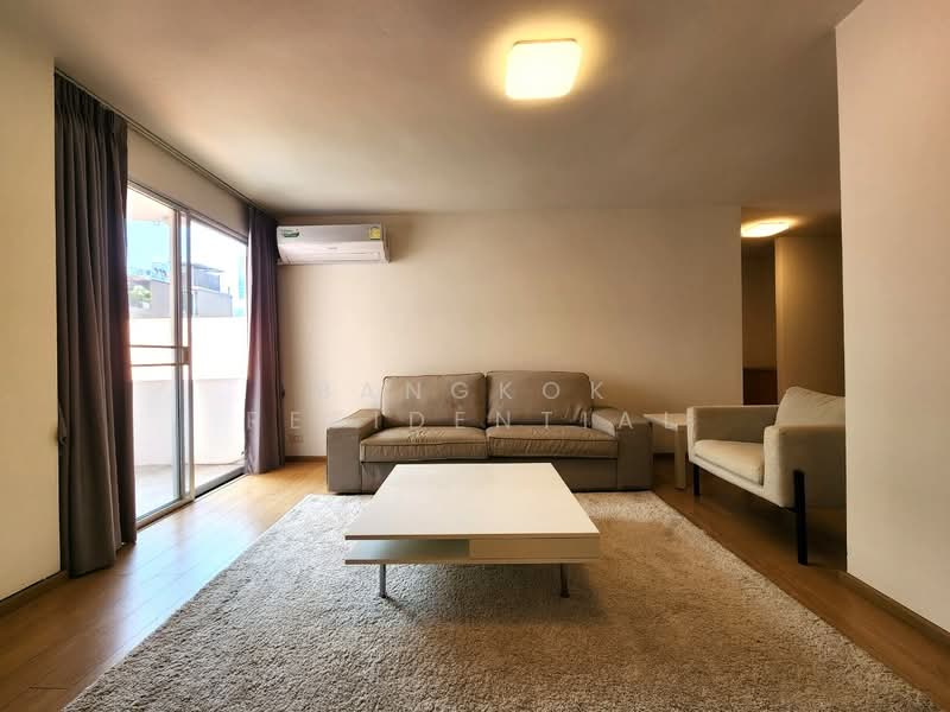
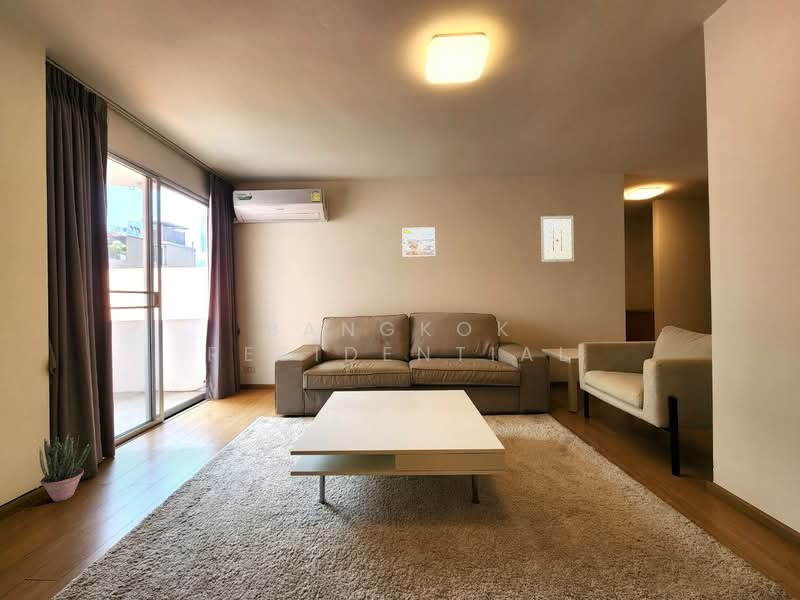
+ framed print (418, 242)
+ potted plant (64, 465)
+ wall art (557, 238)
